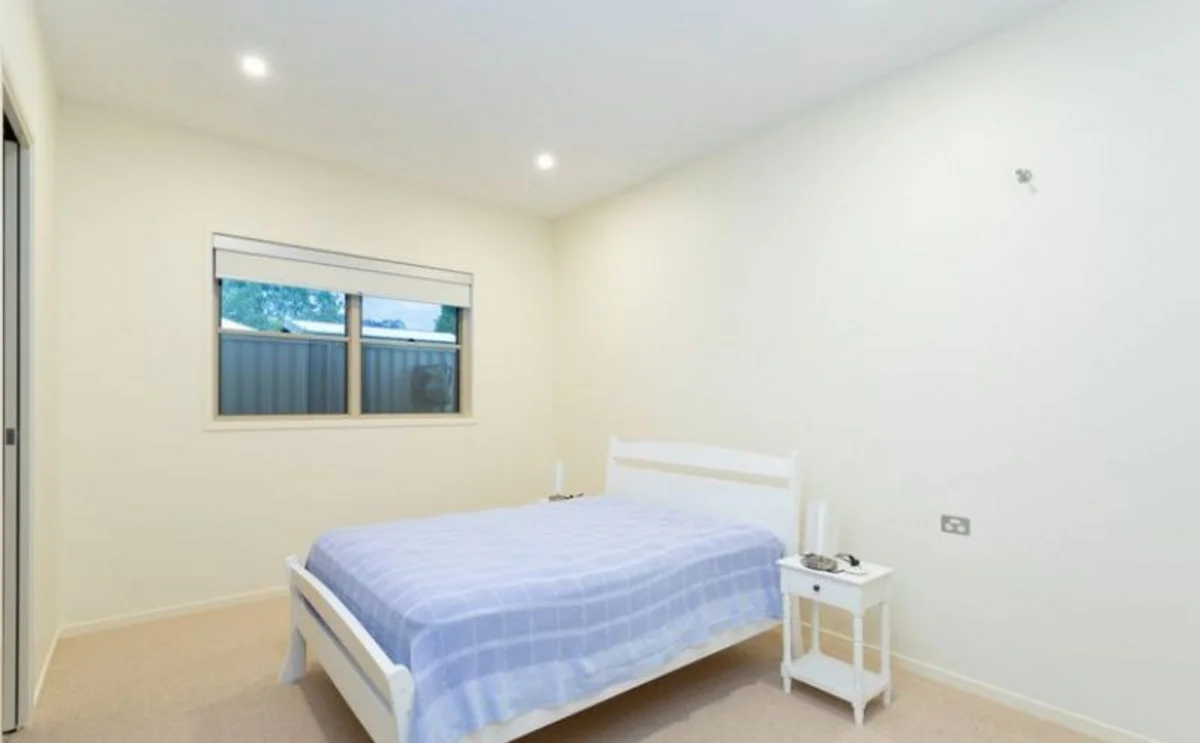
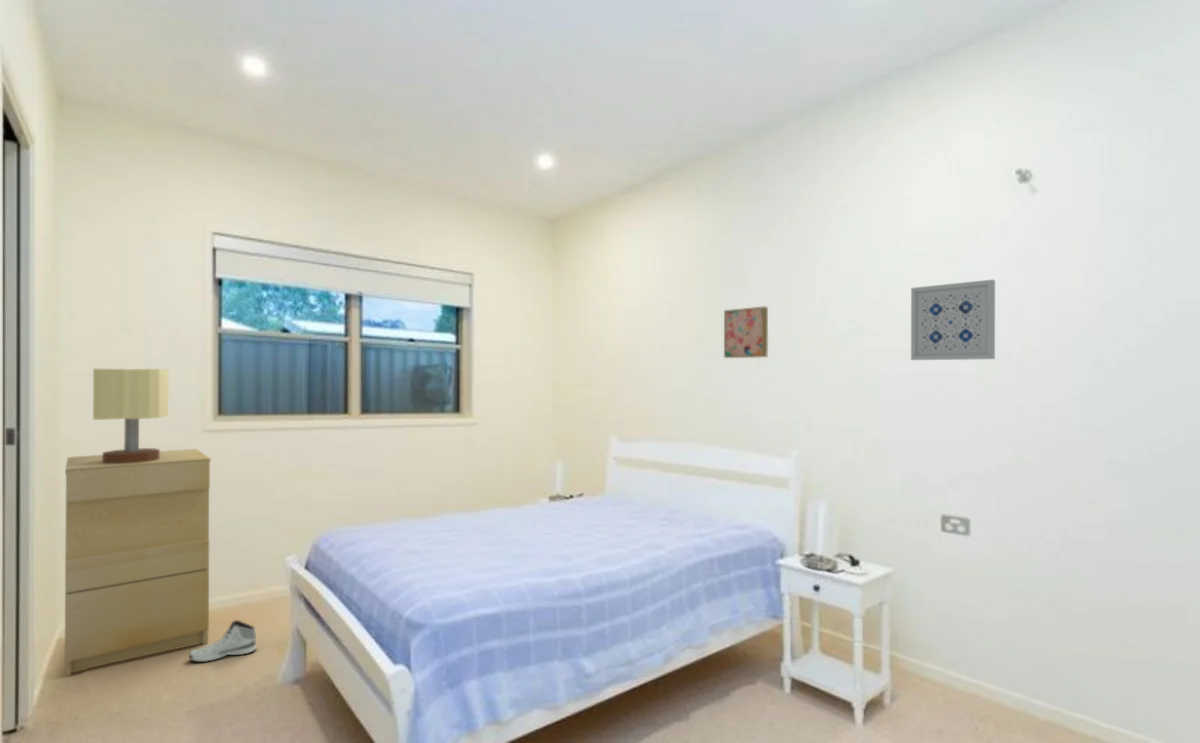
+ sneaker (223, 638)
+ table lamp (131, 414)
+ wall art (951, 321)
+ wall art (745, 333)
+ cabinet (138, 550)
